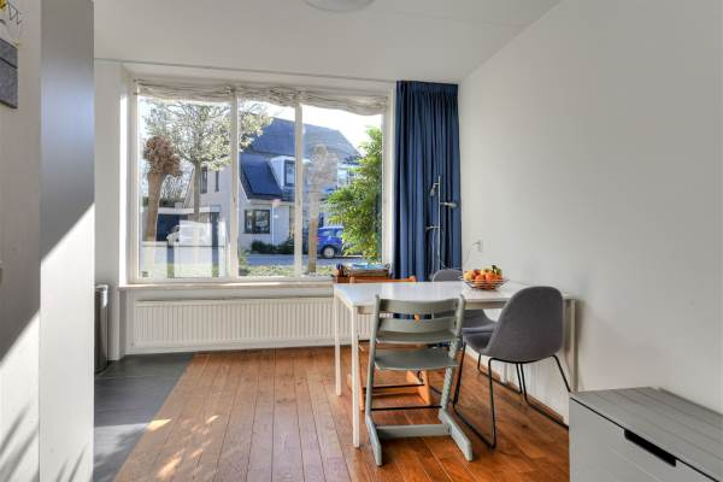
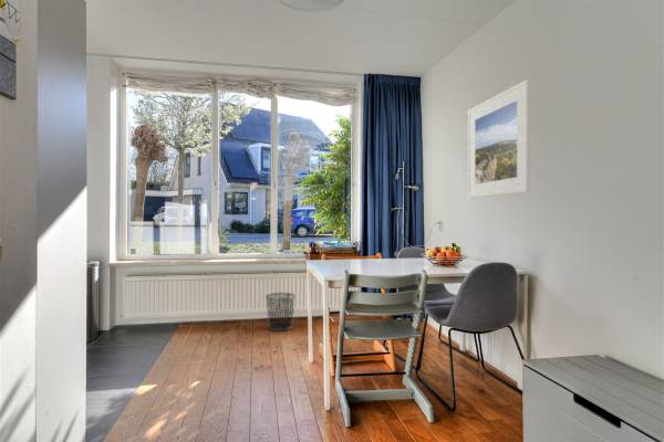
+ waste bin (280, 311)
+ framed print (495, 146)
